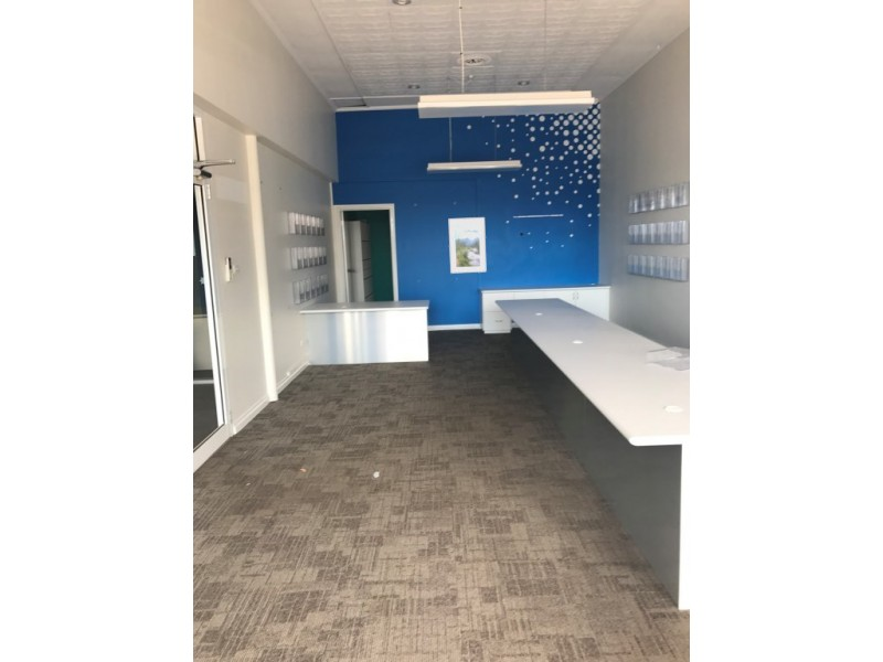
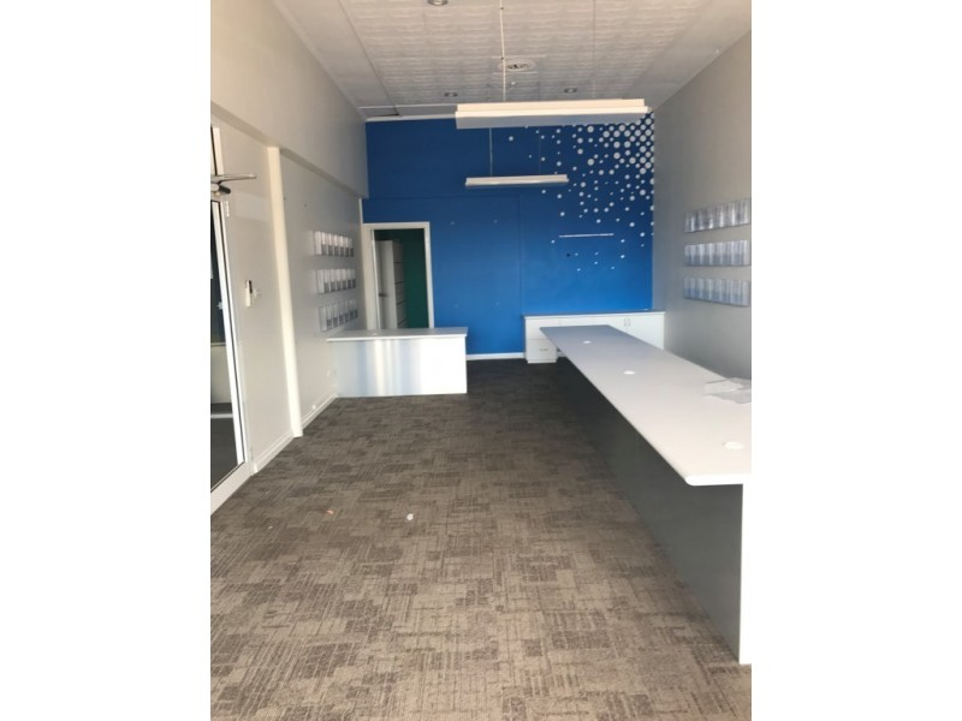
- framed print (467, 245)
